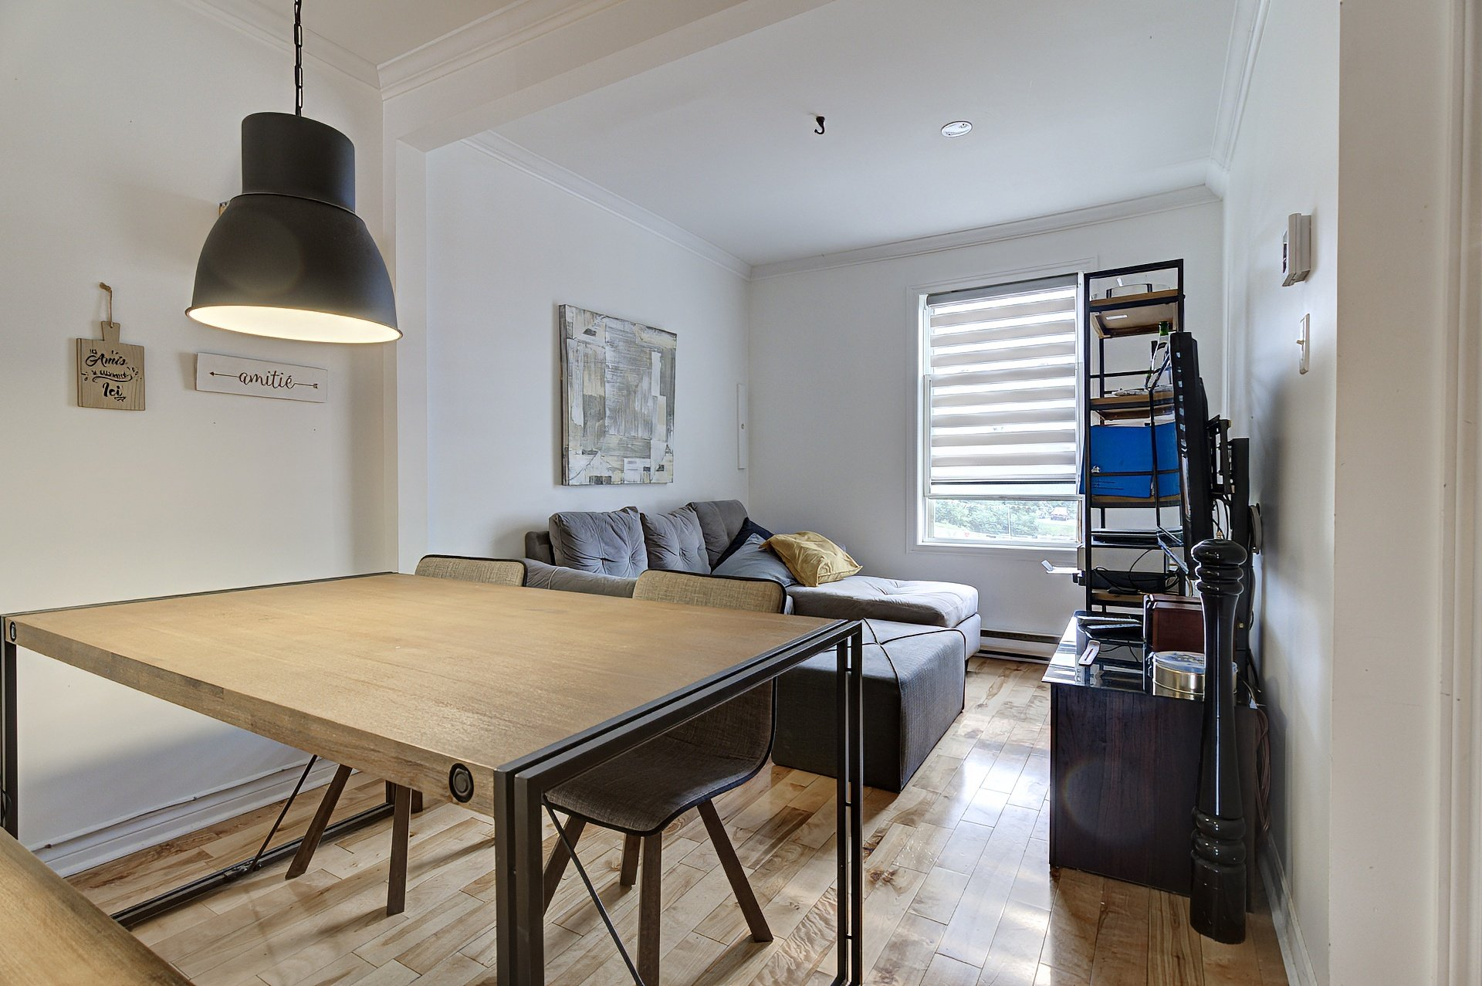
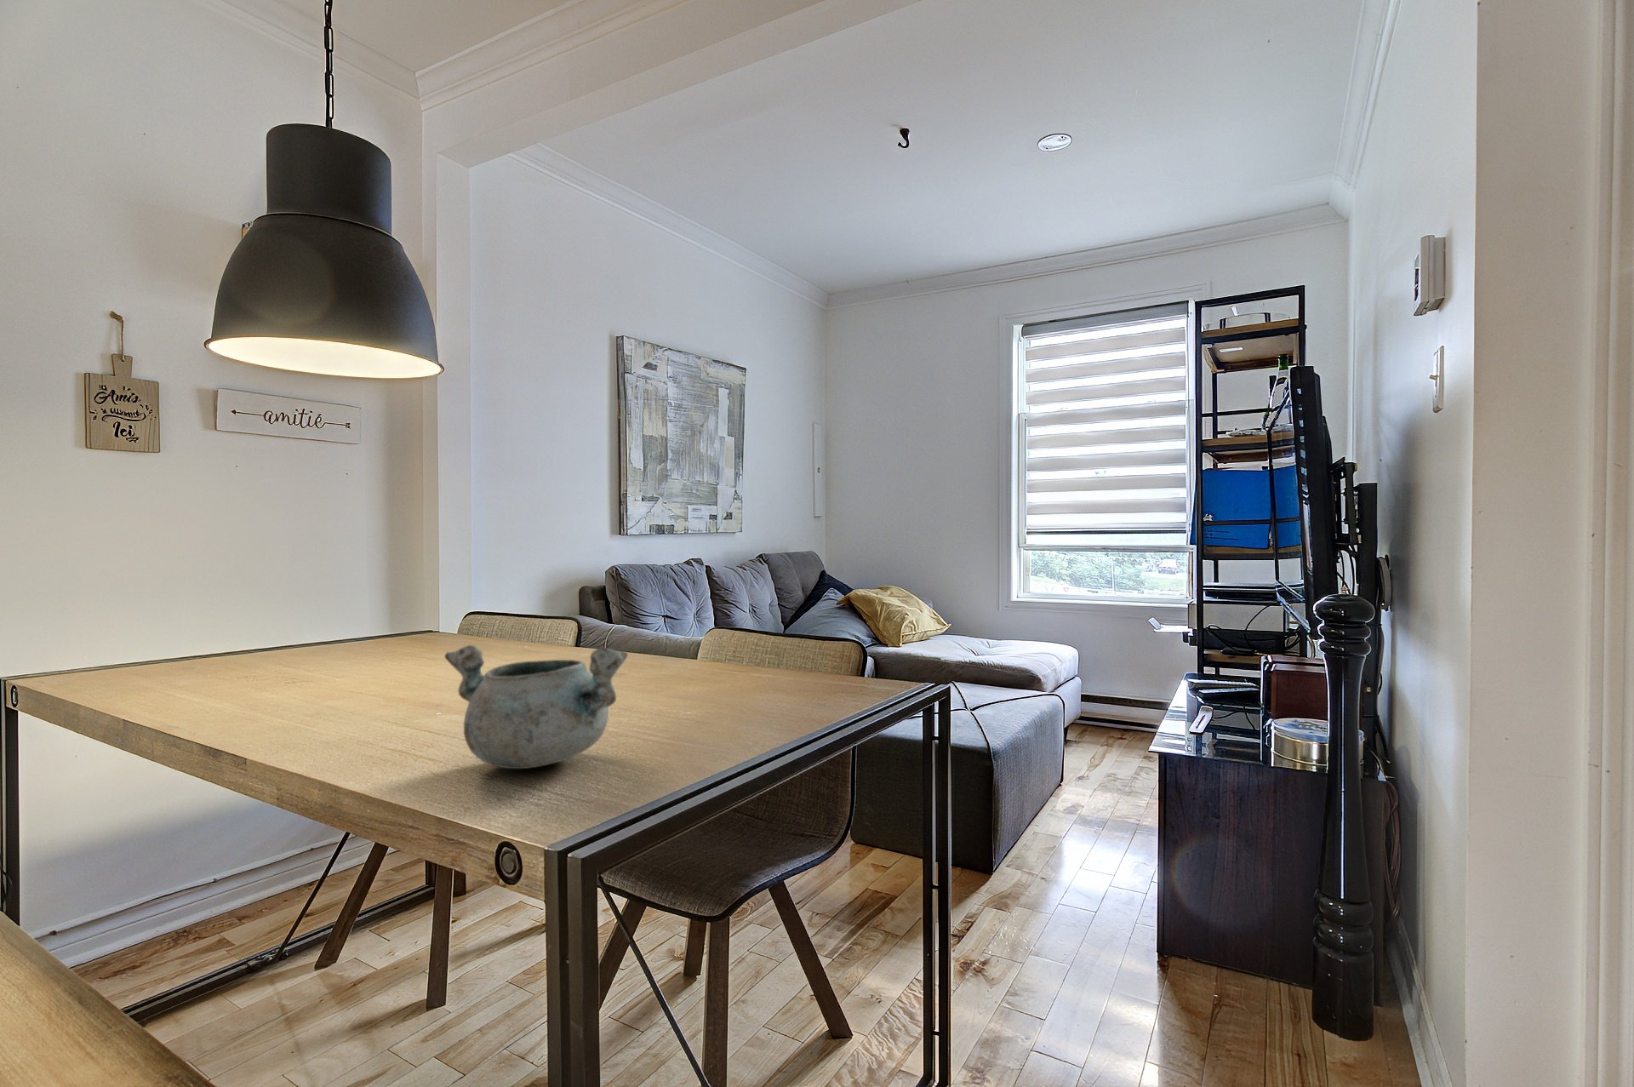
+ decorative bowl (537, 704)
